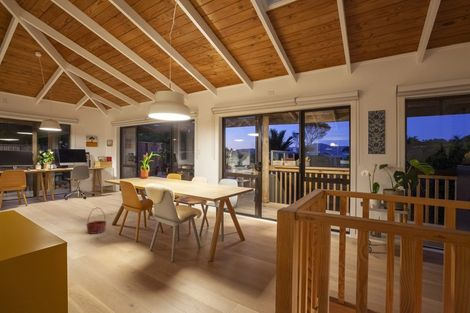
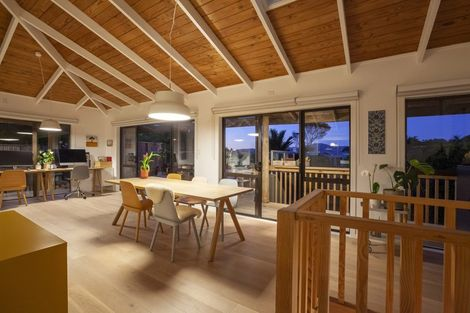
- basket (96, 221)
